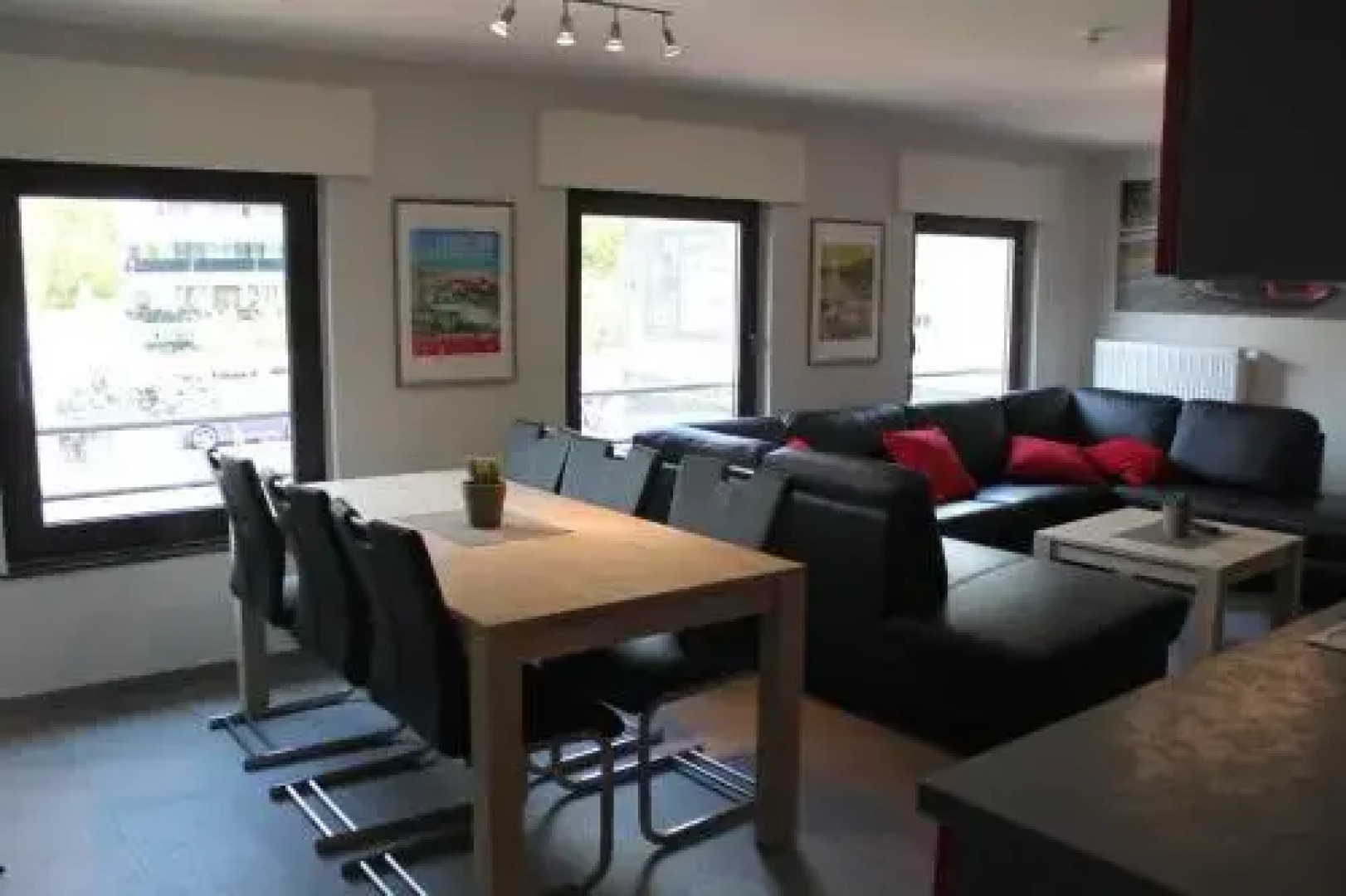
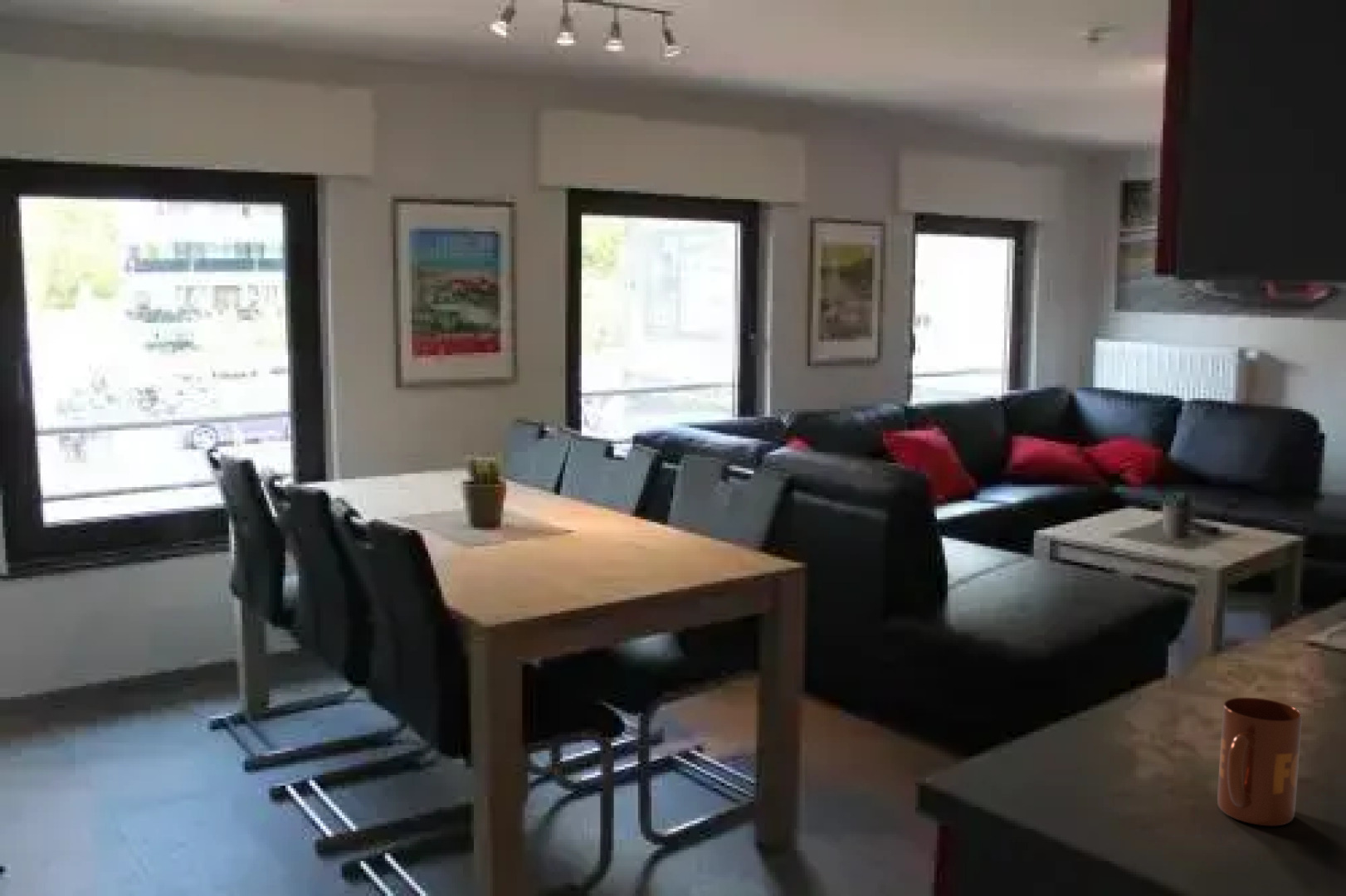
+ mug (1251, 765)
